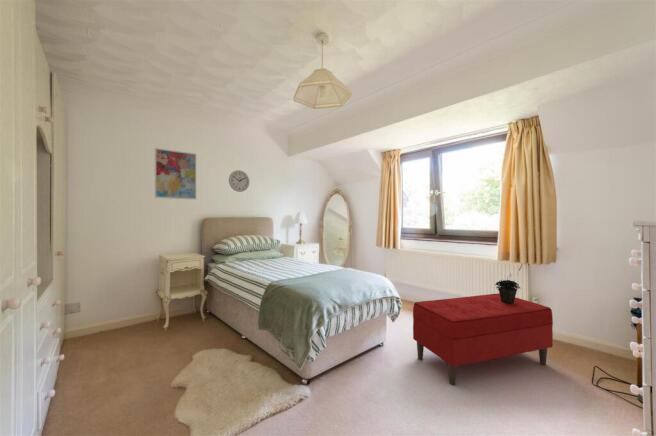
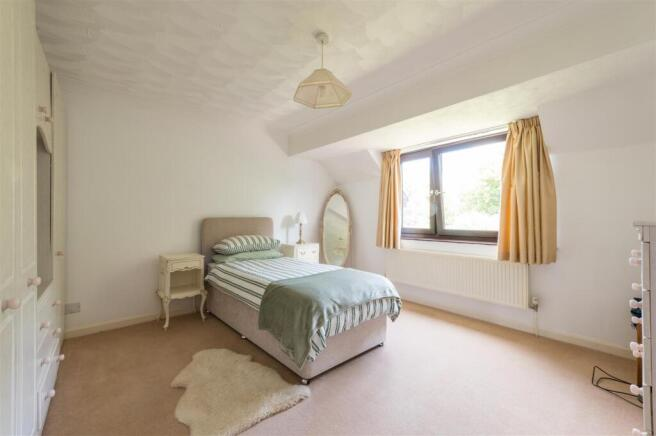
- wall art (176, 174)
- wall clock (239, 181)
- bench (480, 332)
- potted plant (508, 282)
